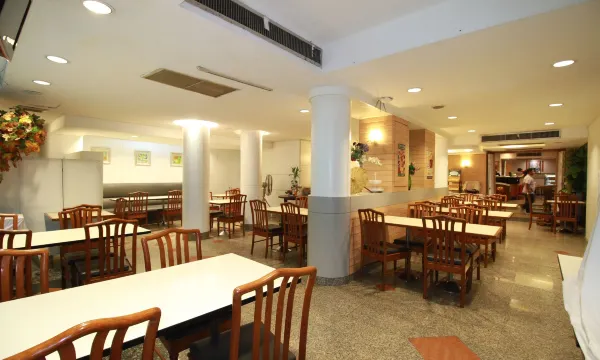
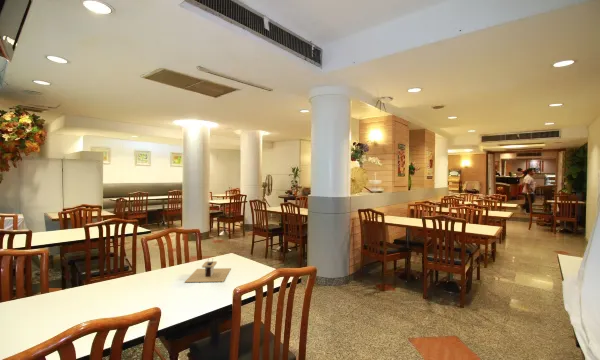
+ utensil holder (209, 266)
